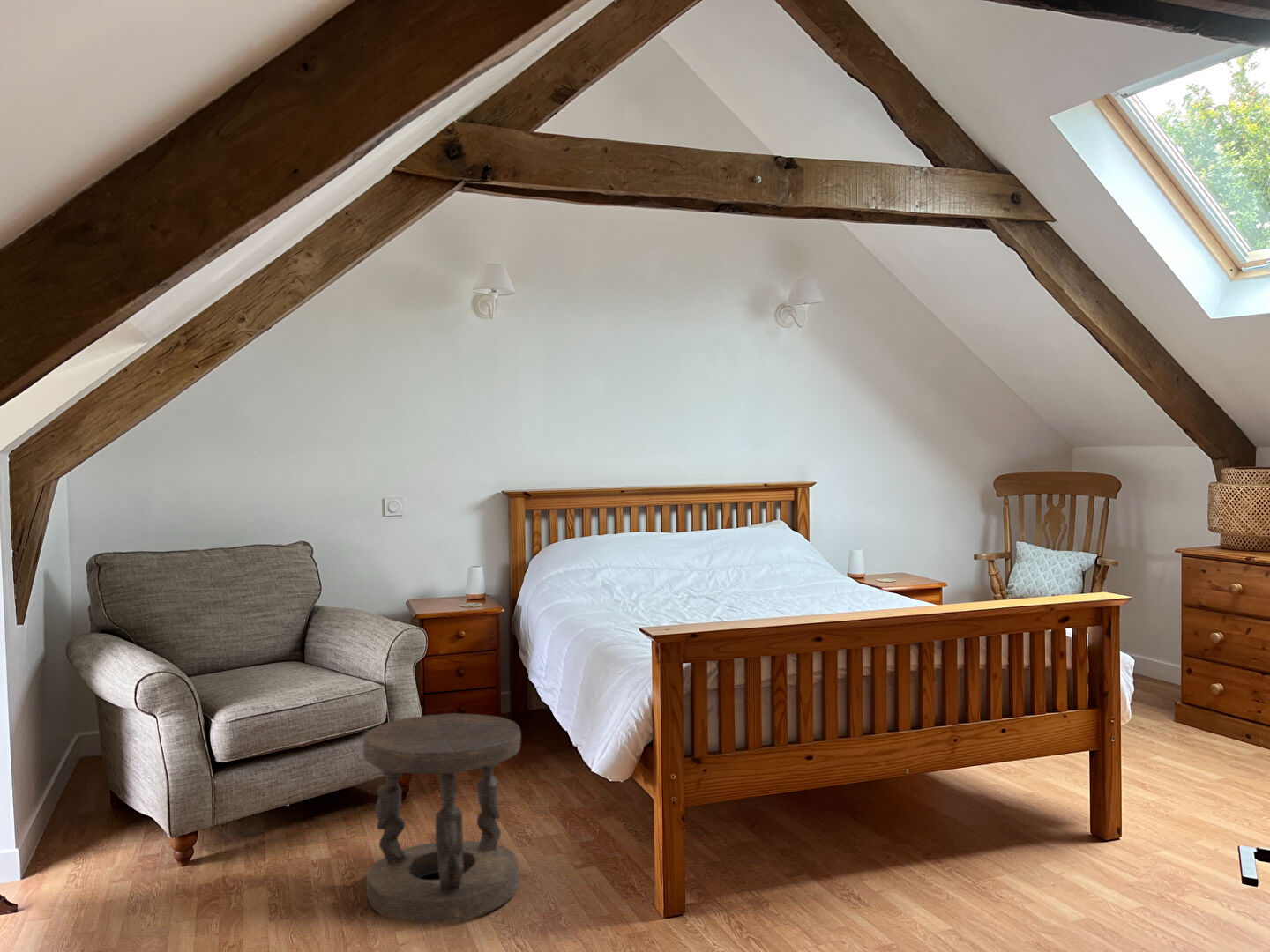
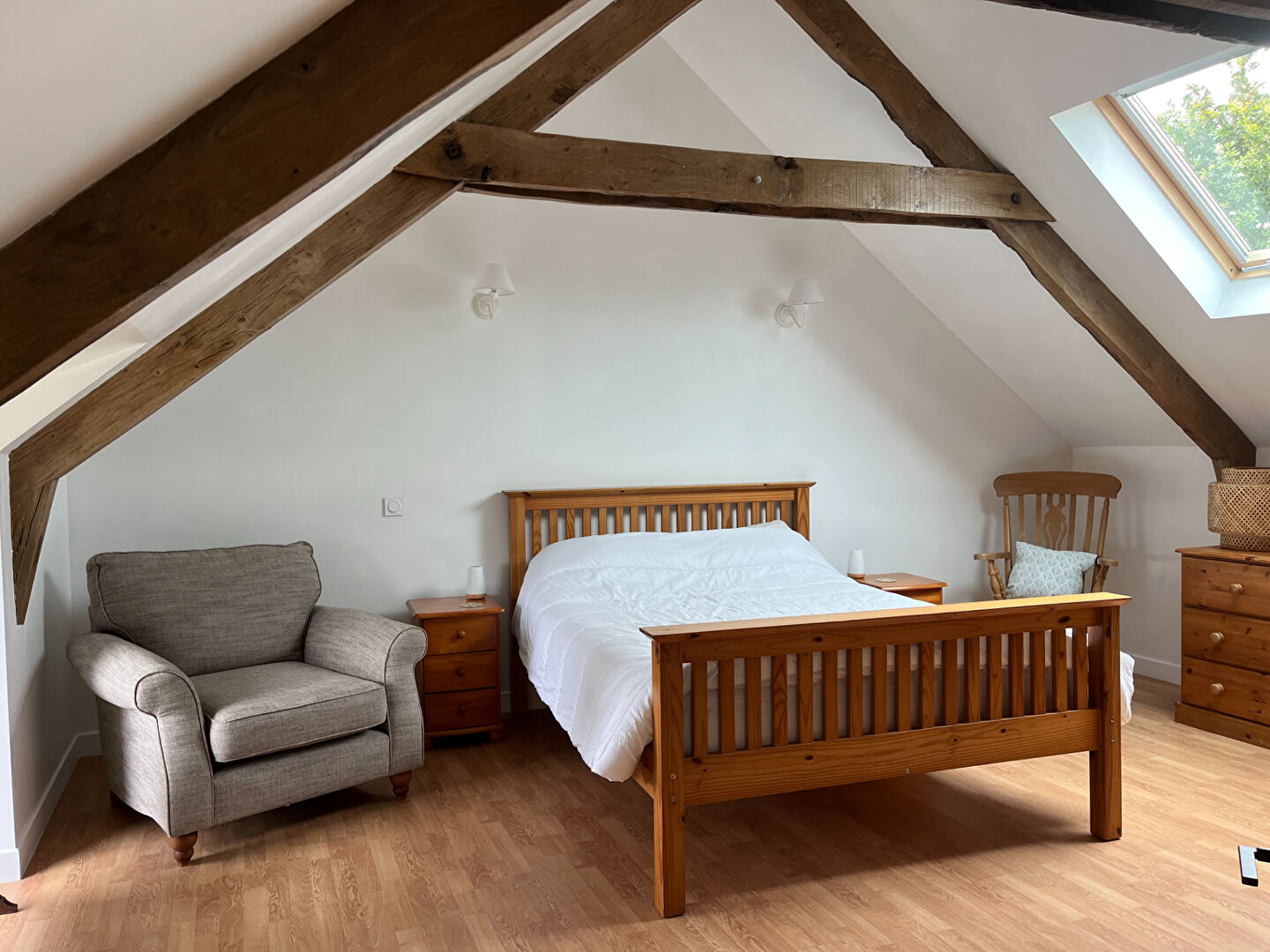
- stool (444, 808)
